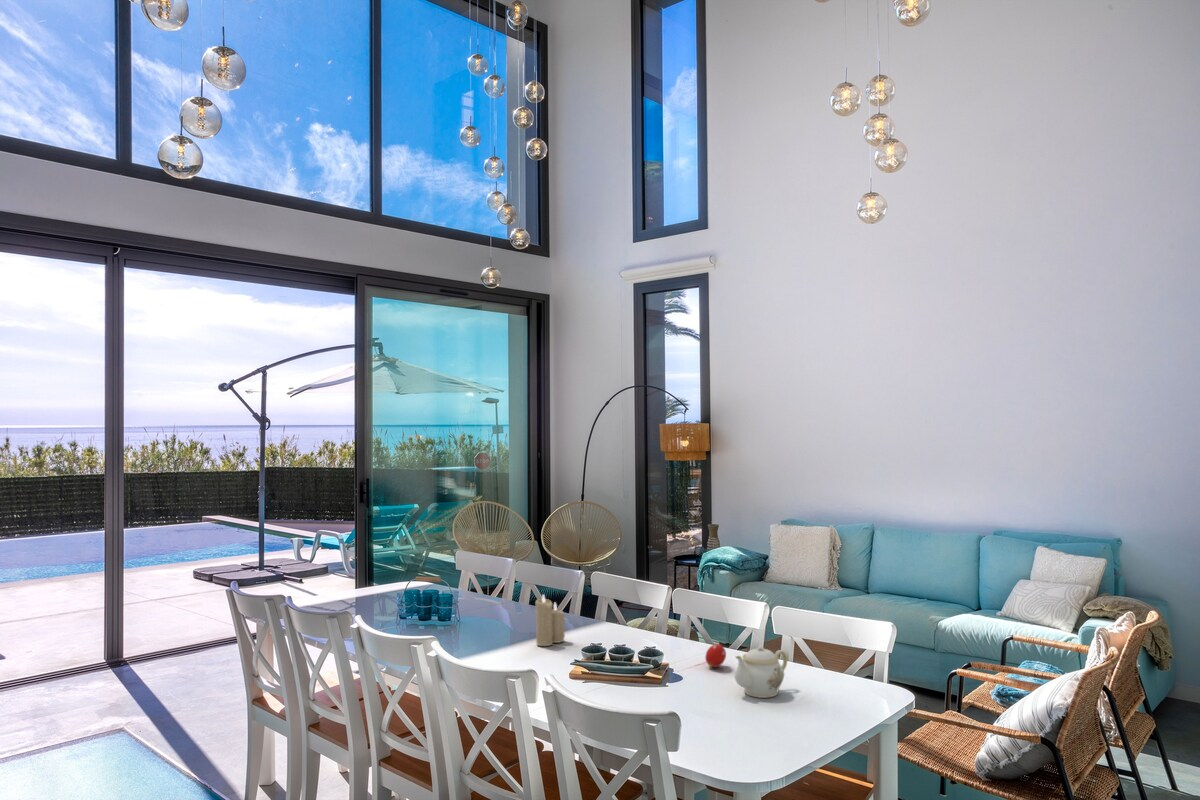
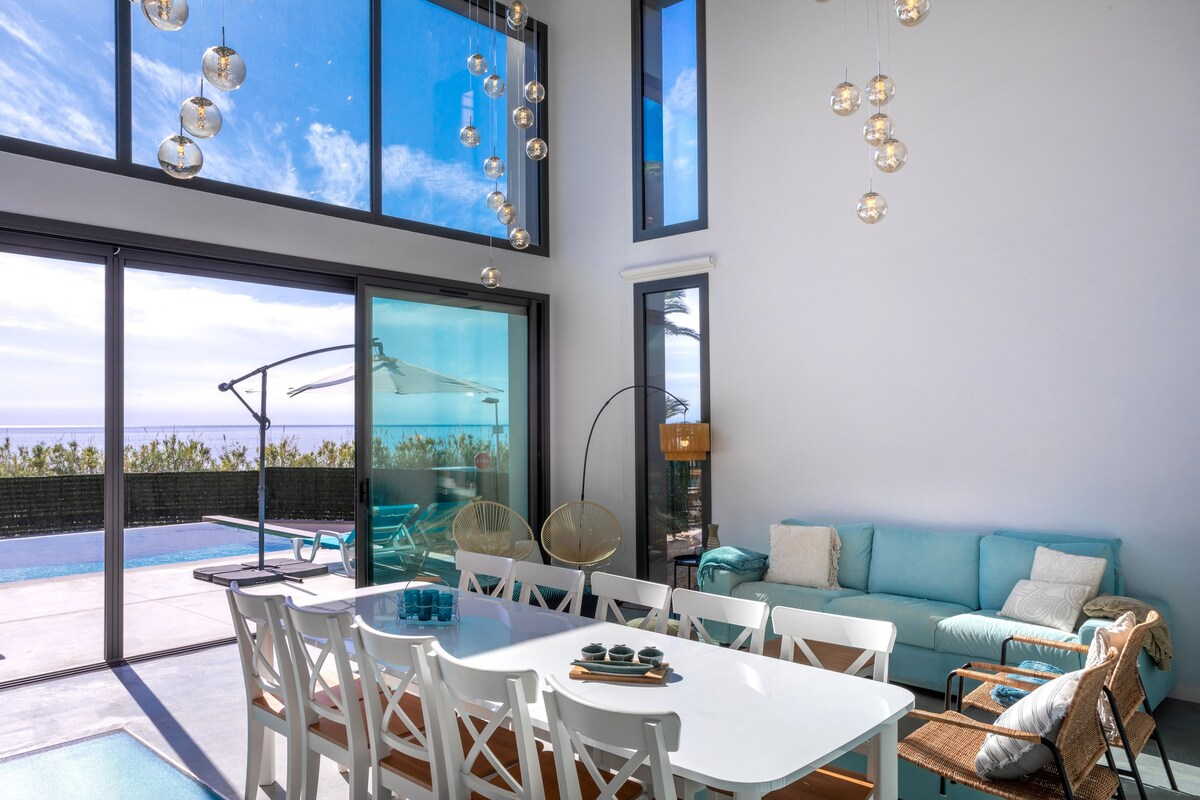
- candle (550, 617)
- fruit (716, 654)
- teapot (762, 669)
